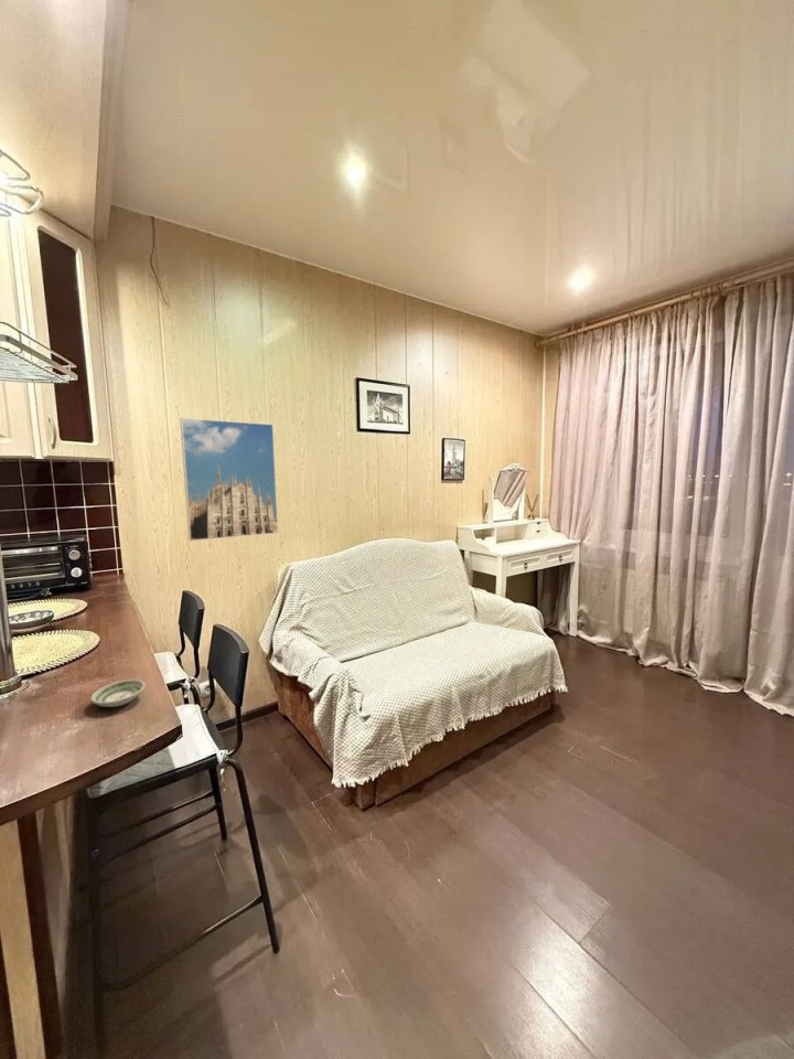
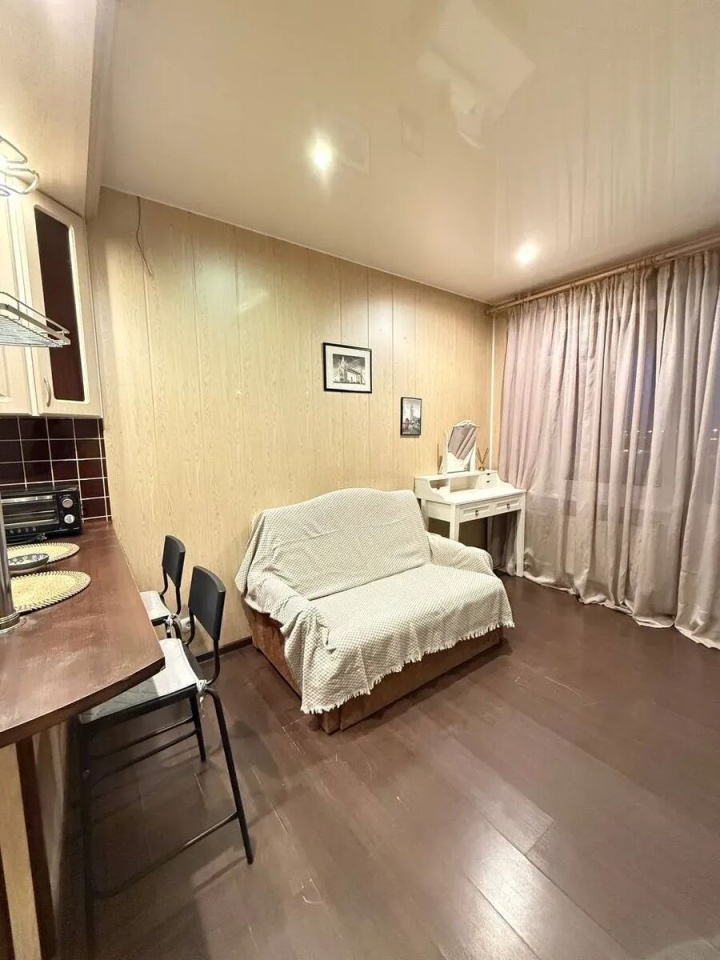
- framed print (232, 480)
- saucer (118, 695)
